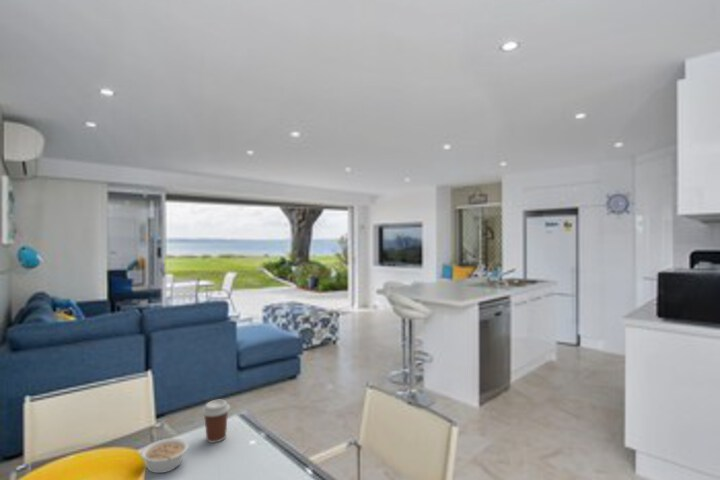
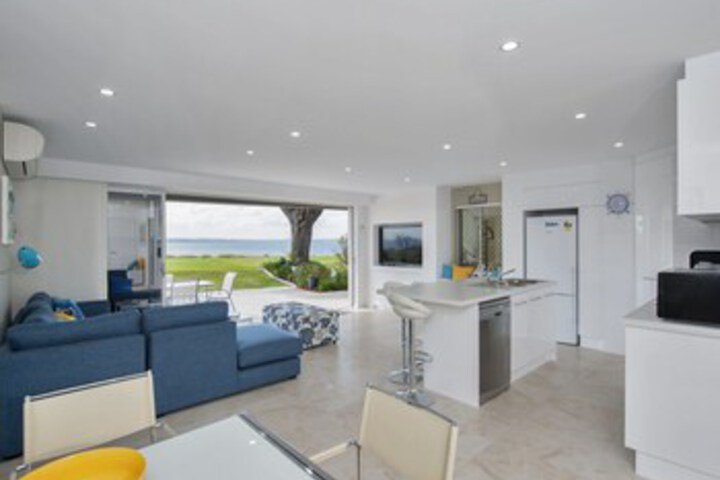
- legume (166, 455)
- coffee cup (216, 420)
